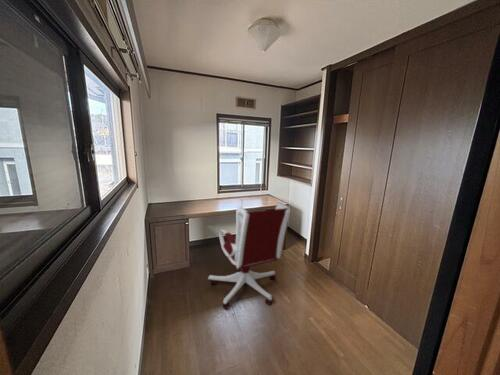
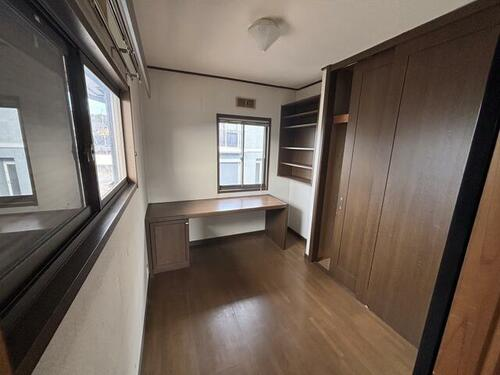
- office chair (247, 245)
